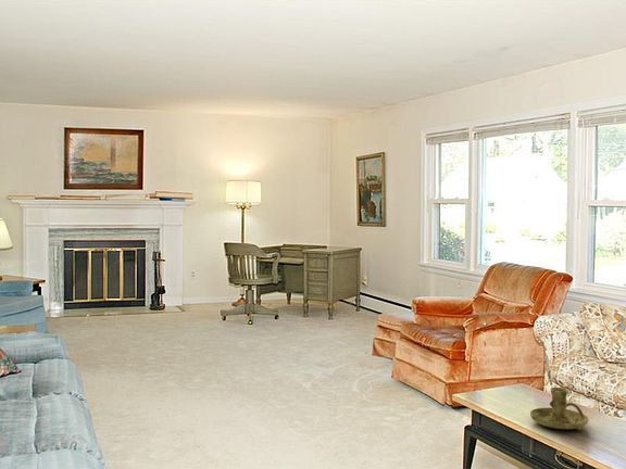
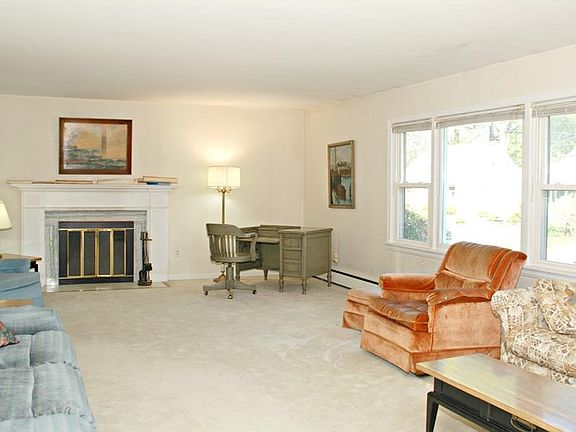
- candle holder (562, 408)
